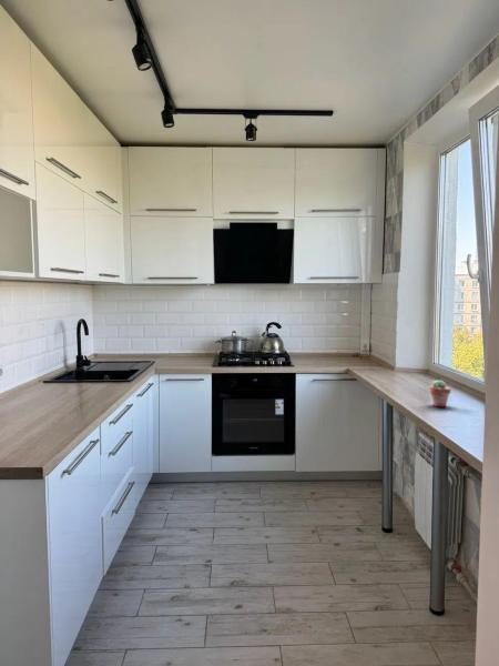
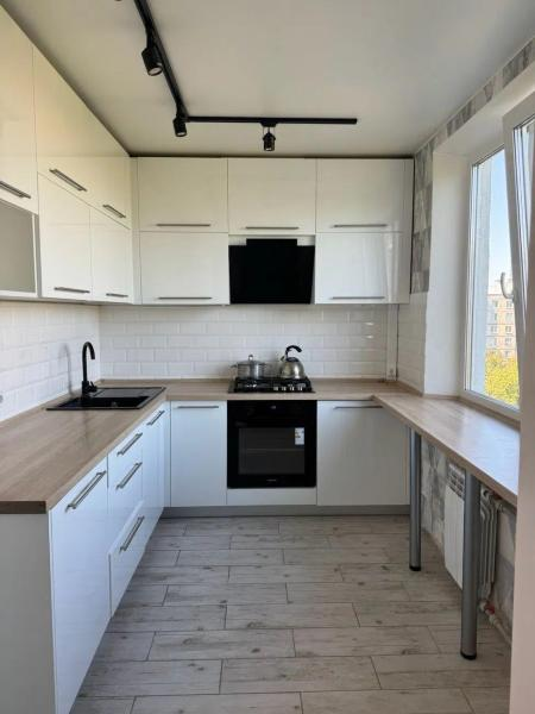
- potted succulent (439, 392)
